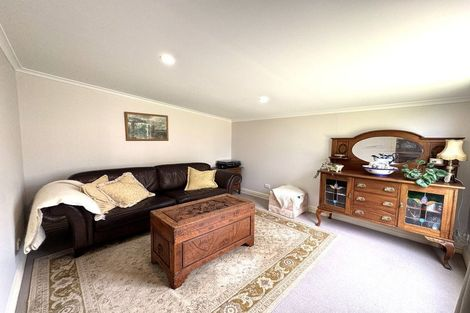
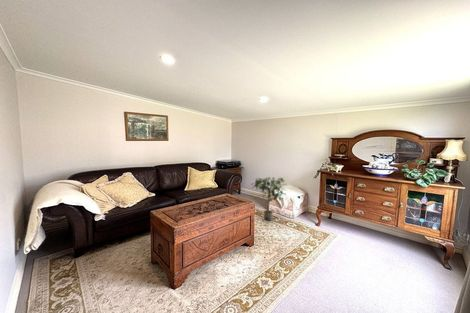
+ potted plant (268, 198)
